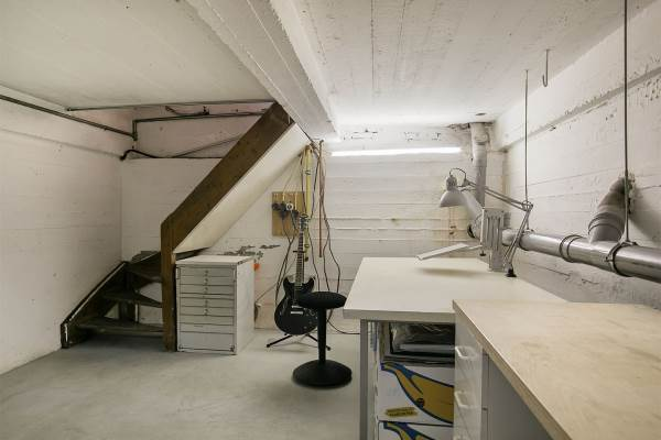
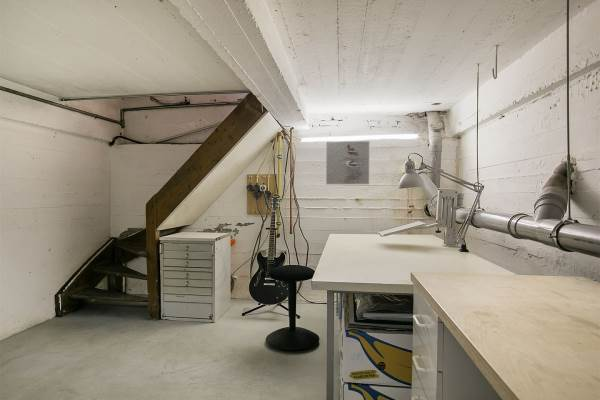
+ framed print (347, 163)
